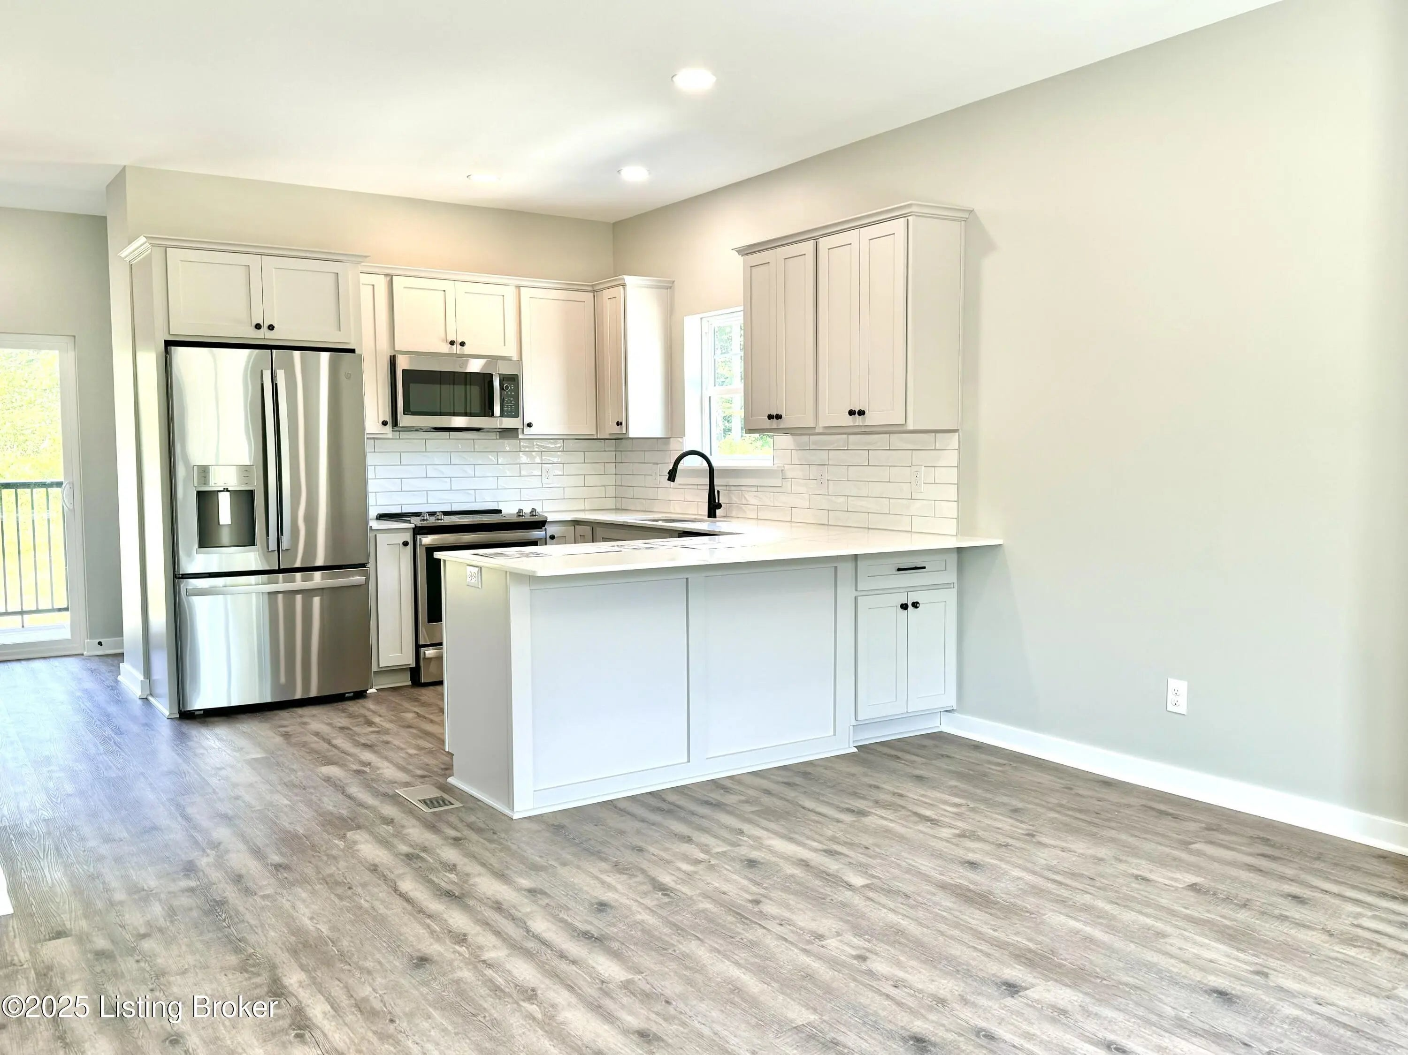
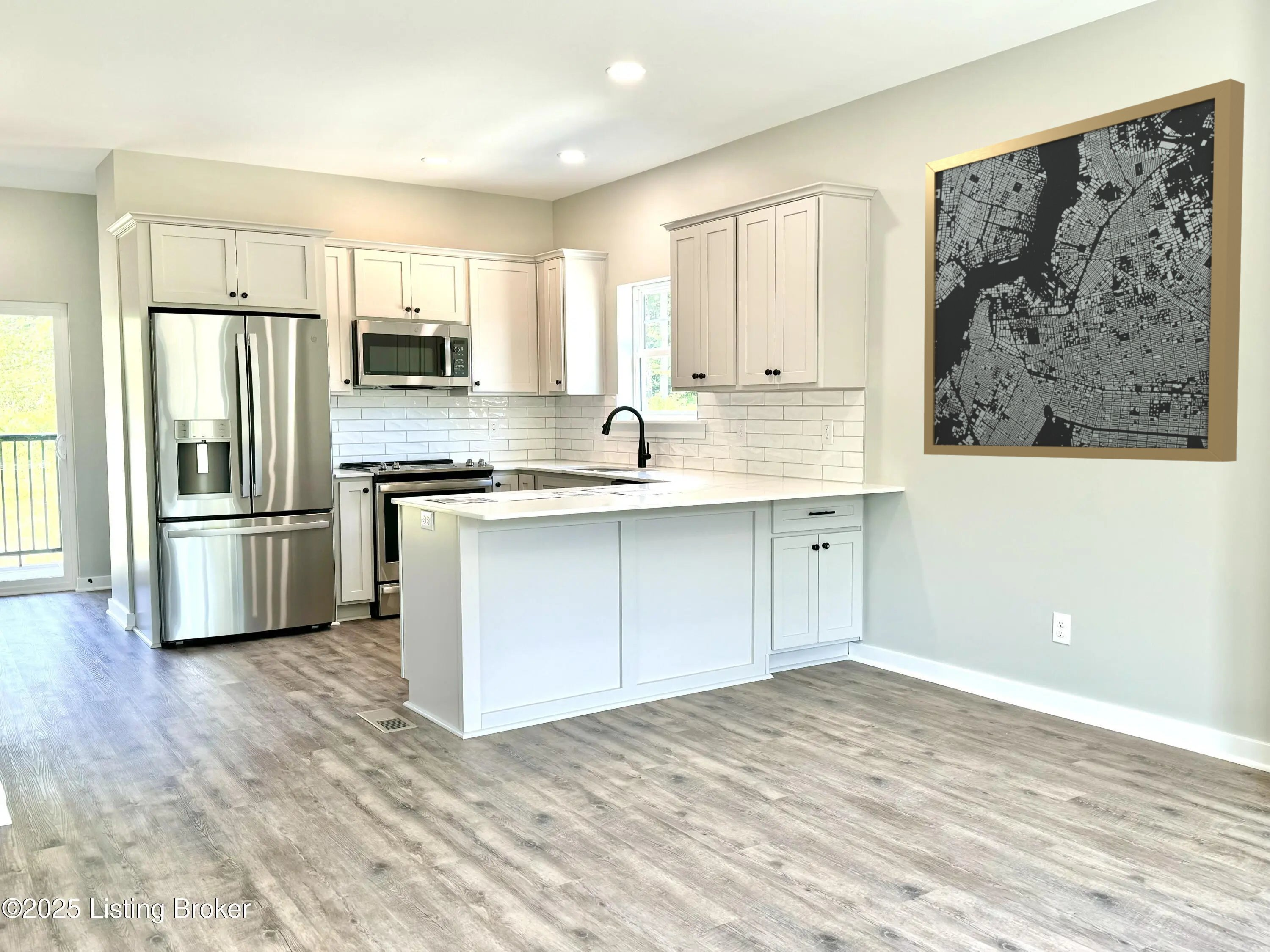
+ wall art (1062, 294)
